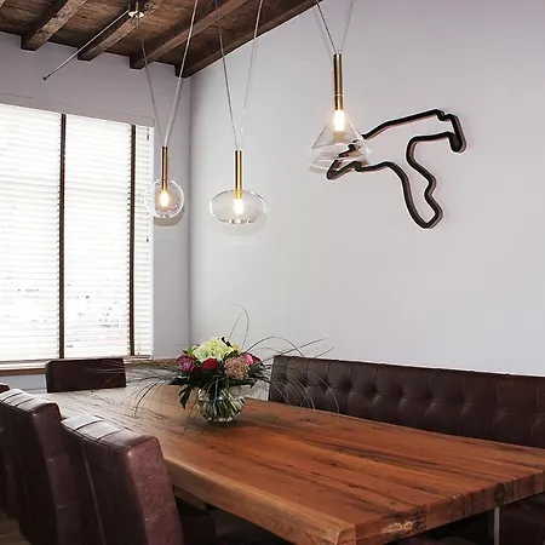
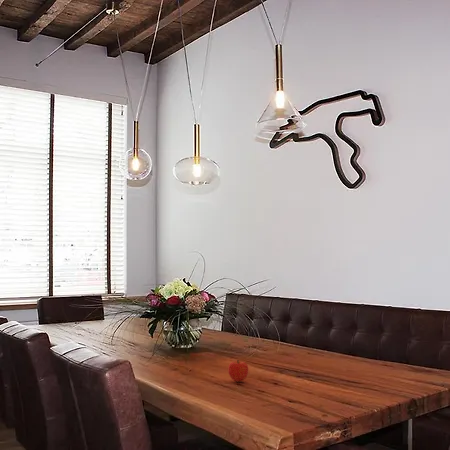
+ fruit (238, 370)
